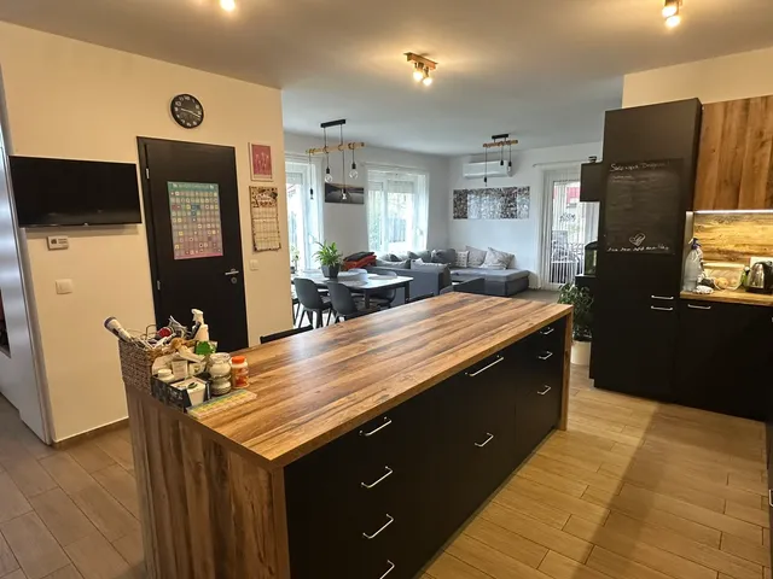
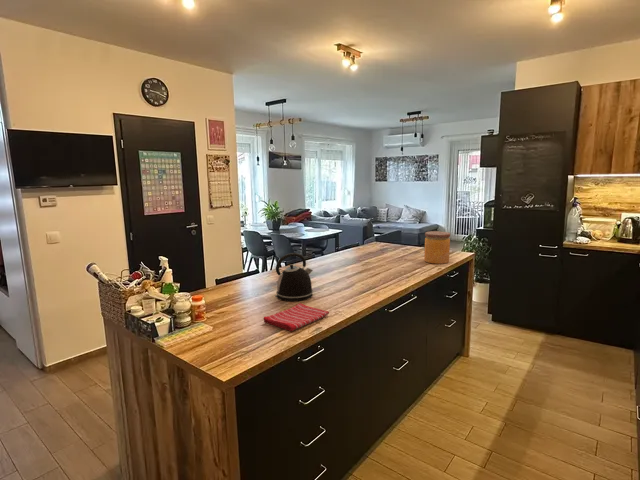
+ jar (437, 247)
+ kettle (293, 274)
+ dish towel (296, 316)
